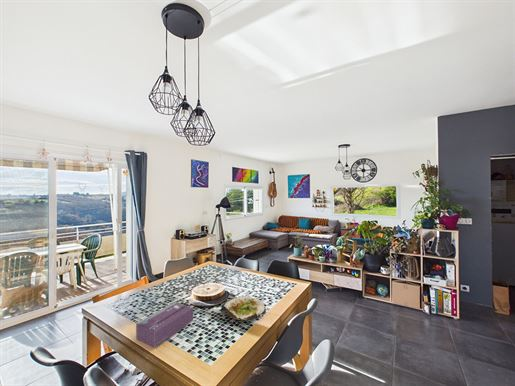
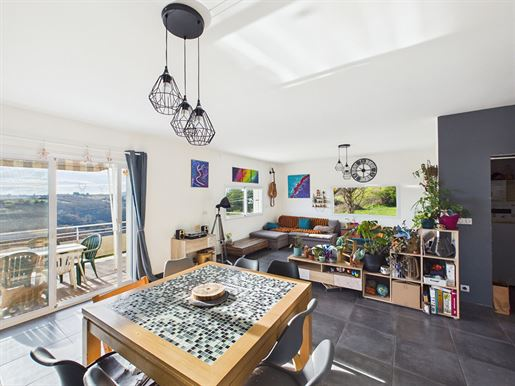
- tissue box (166, 321)
- salad plate (244, 306)
